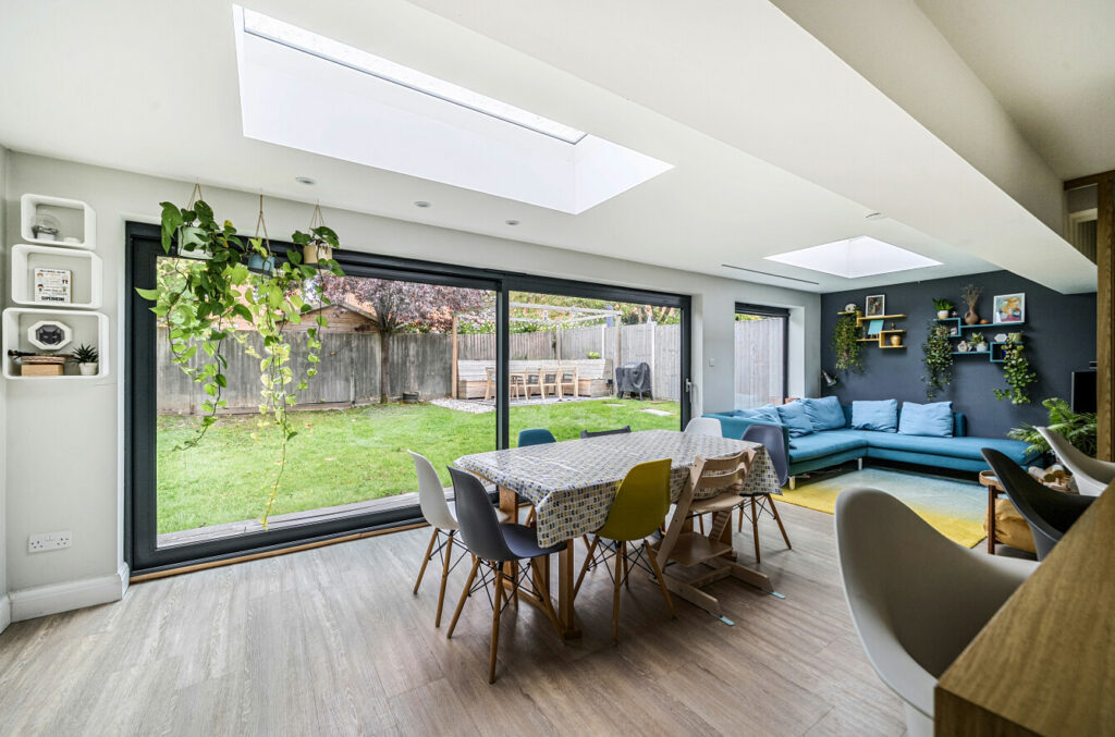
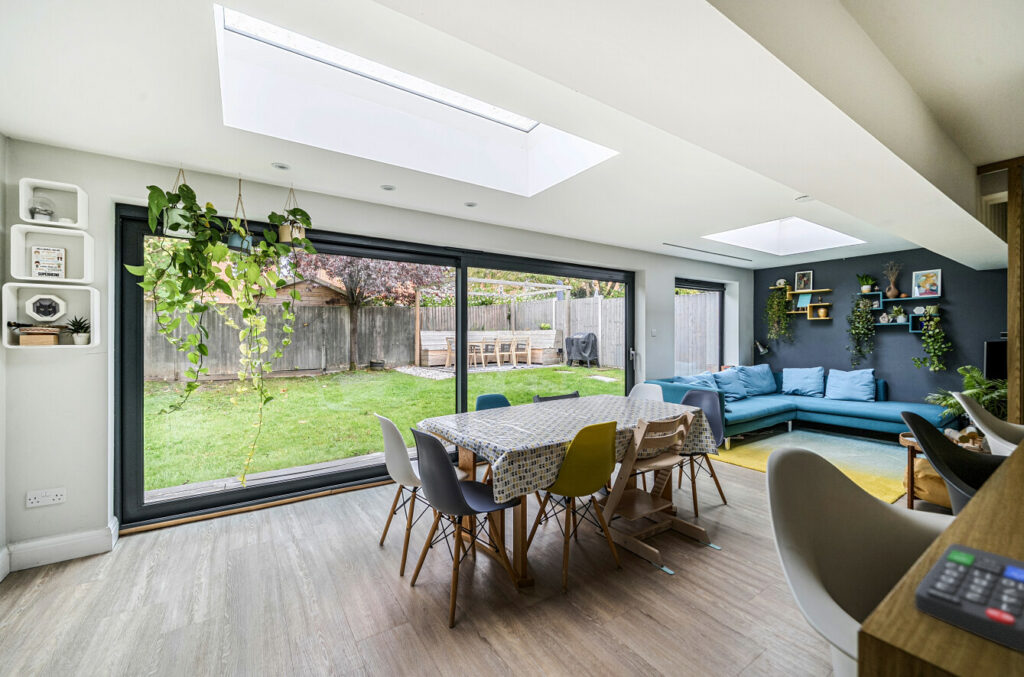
+ remote control (982, 586)
